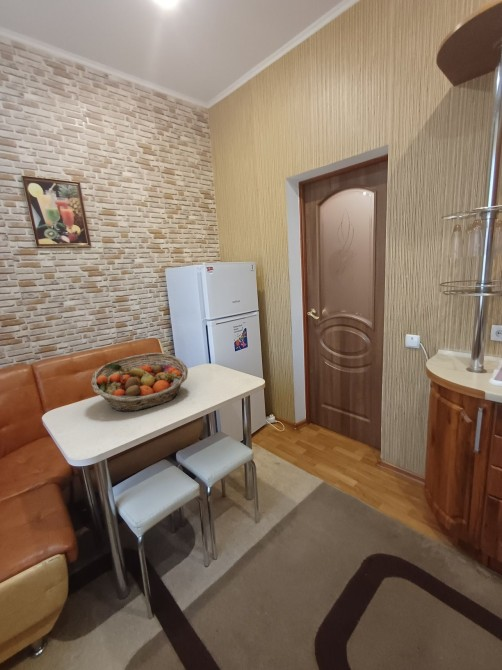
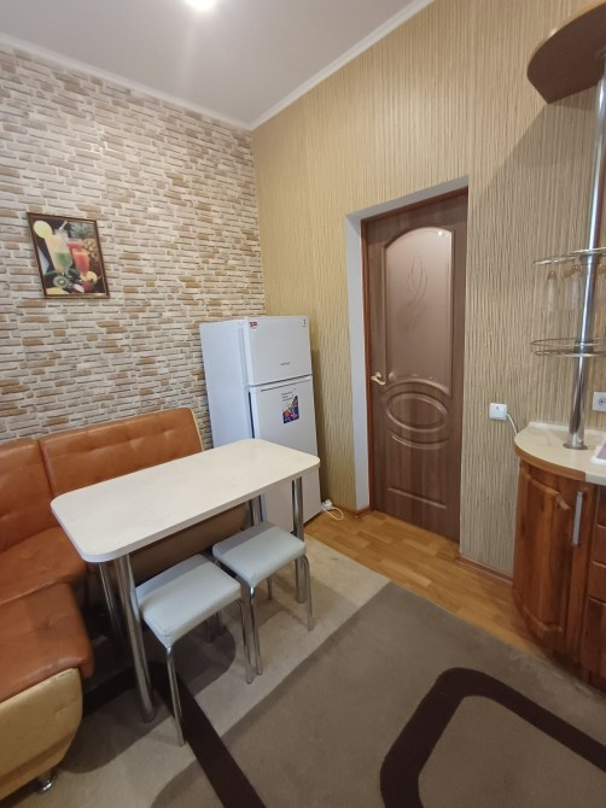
- fruit basket (142, 380)
